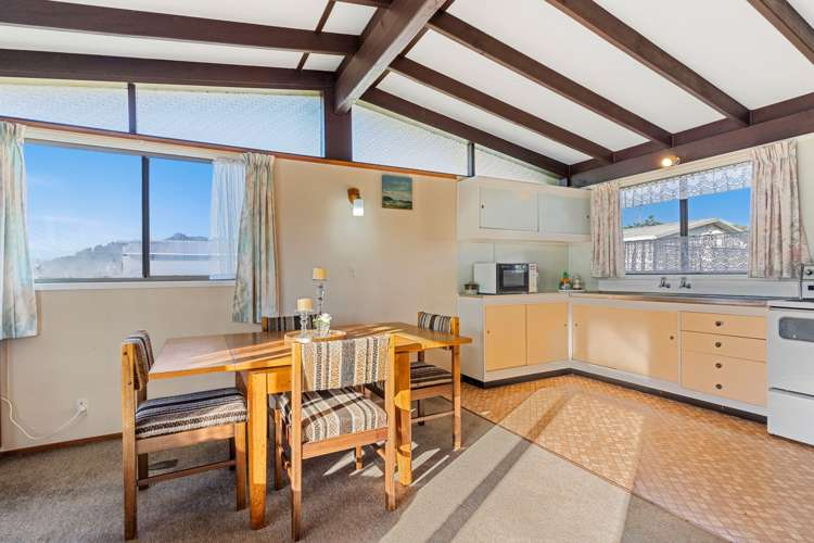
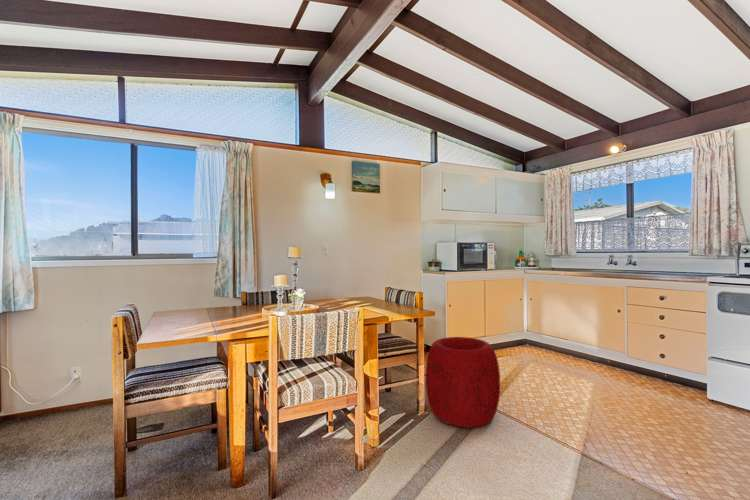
+ pouf (462, 378)
